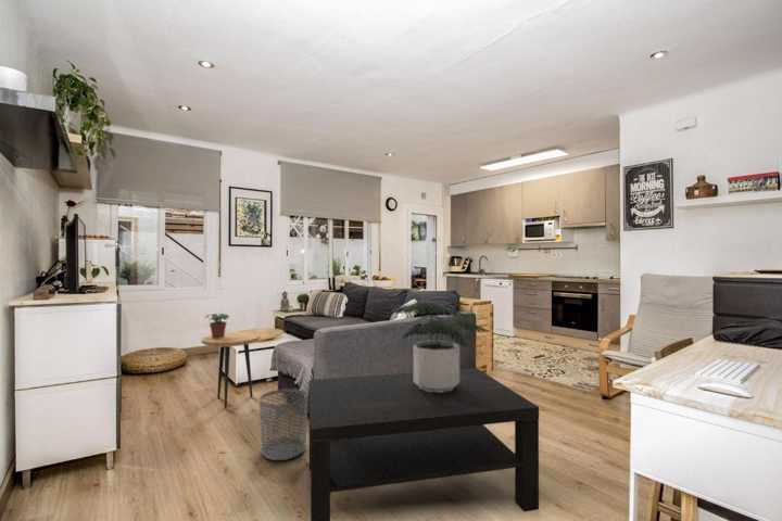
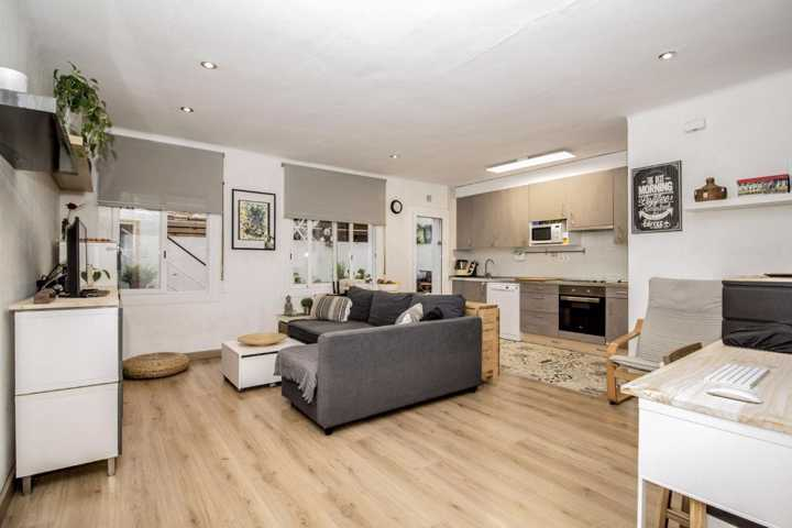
- potted plant (437, 341)
- side table (228, 368)
- coffee table (412, 437)
- potted plant (216, 325)
- waste bin (283, 422)
